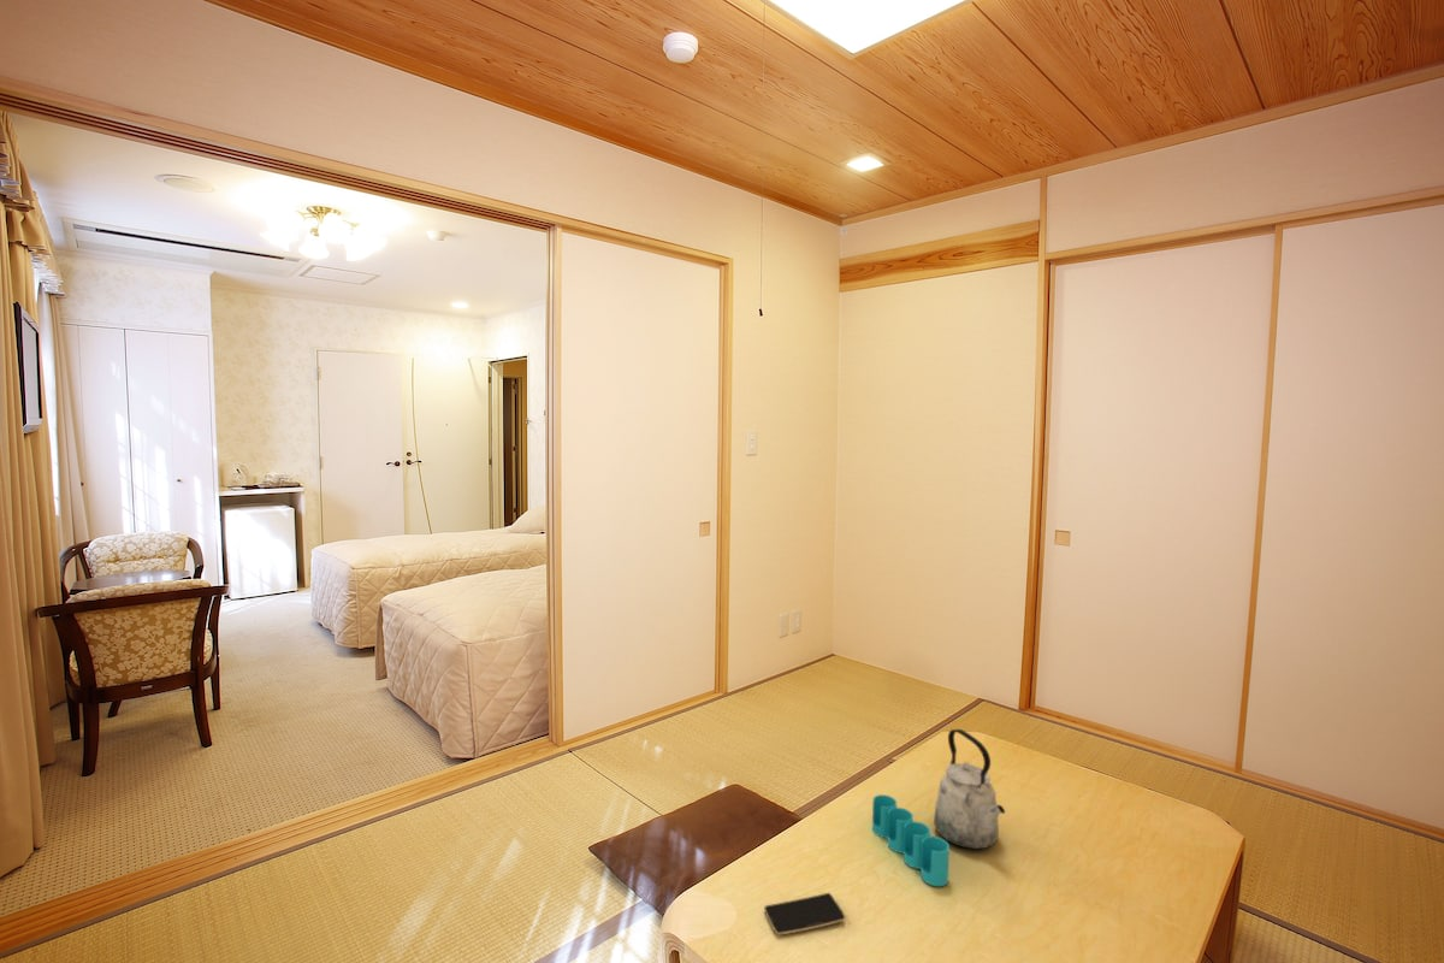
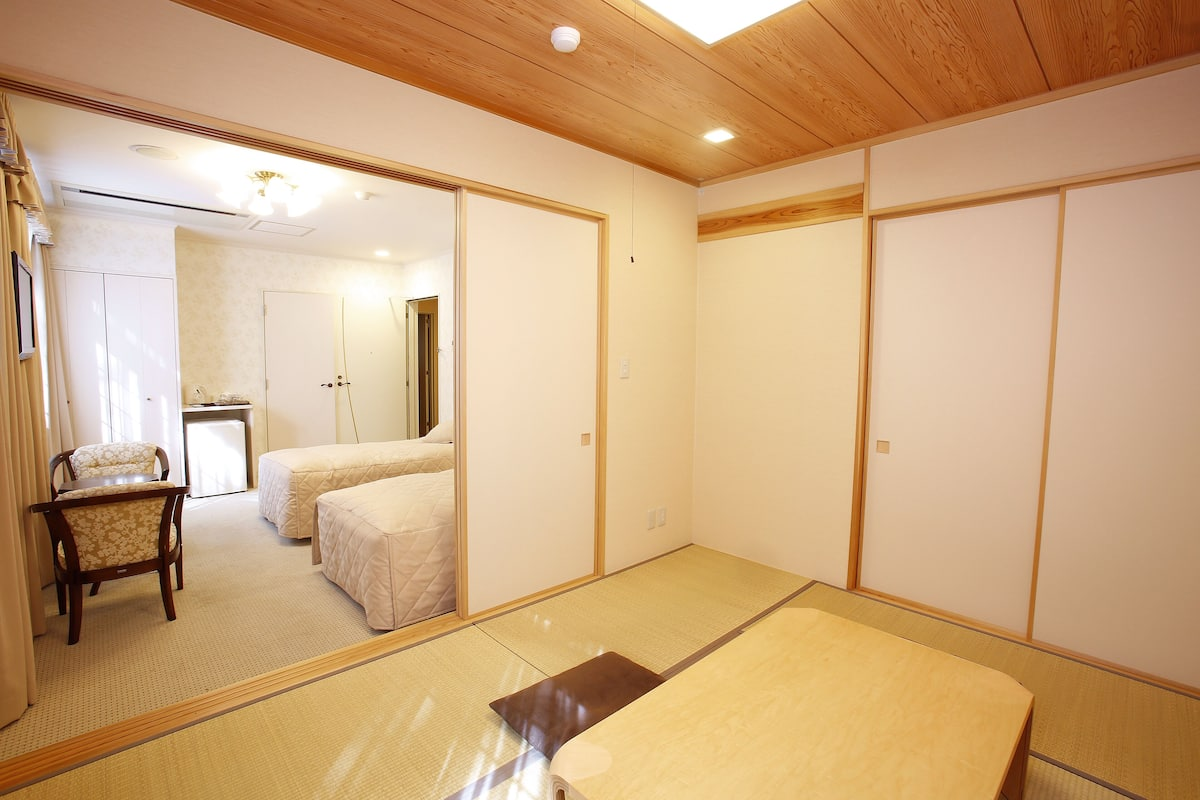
- kettle (975, 792)
- pen holder (907, 837)
- smartphone (804, 914)
